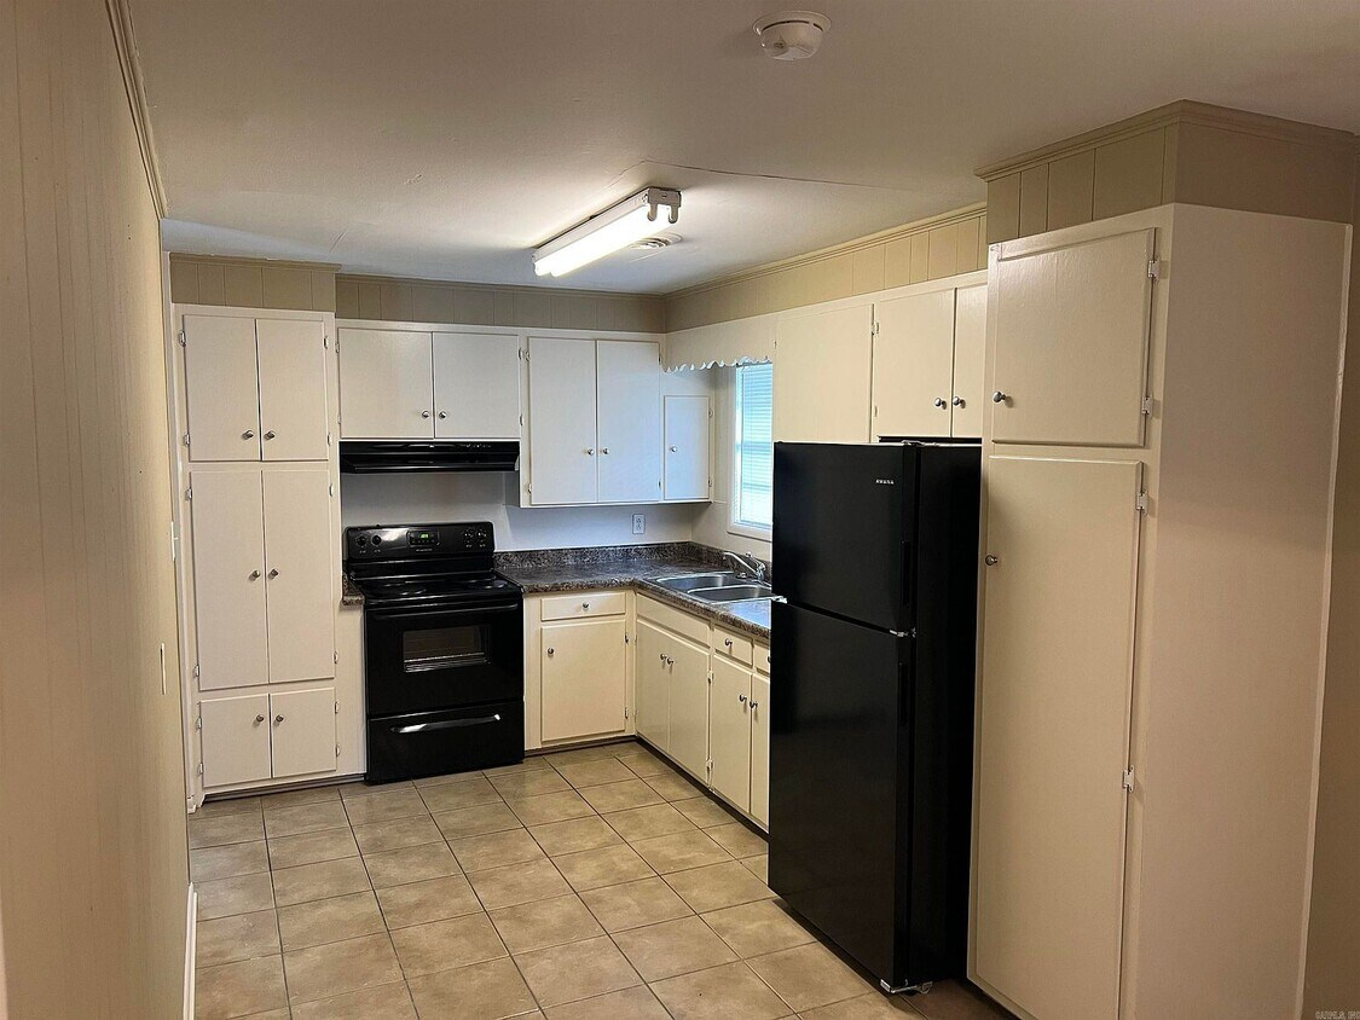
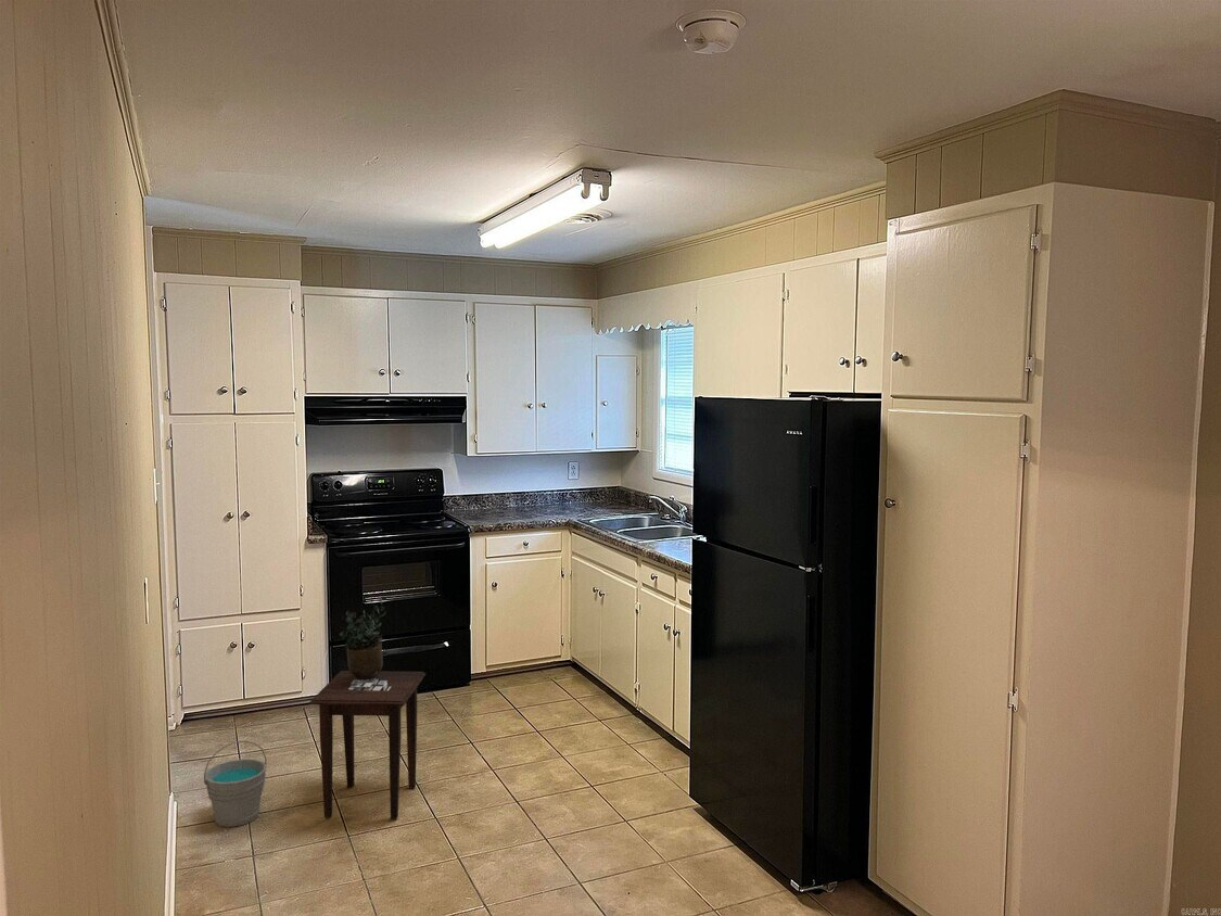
+ bucket (236, 779)
+ side table (353, 741)
+ potted plant (365, 638)
